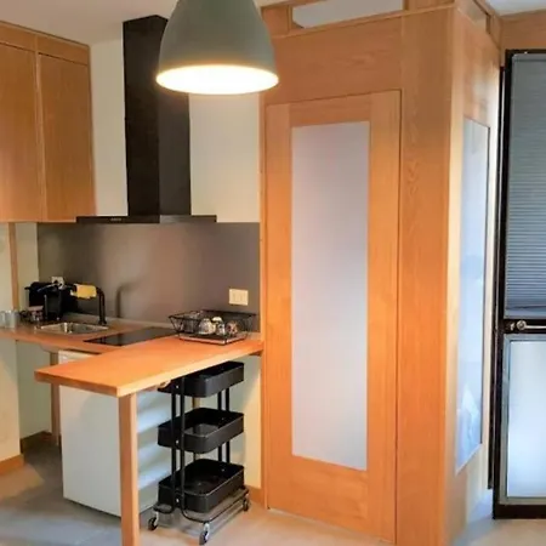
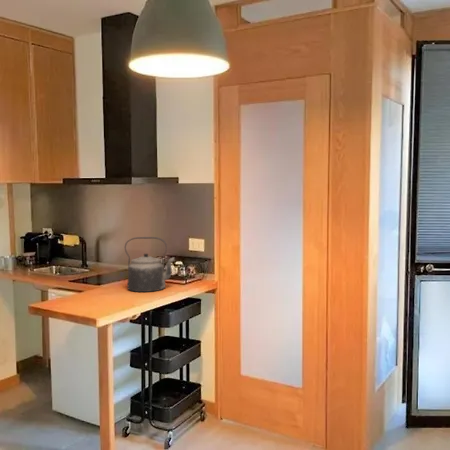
+ kettle (150, 262)
